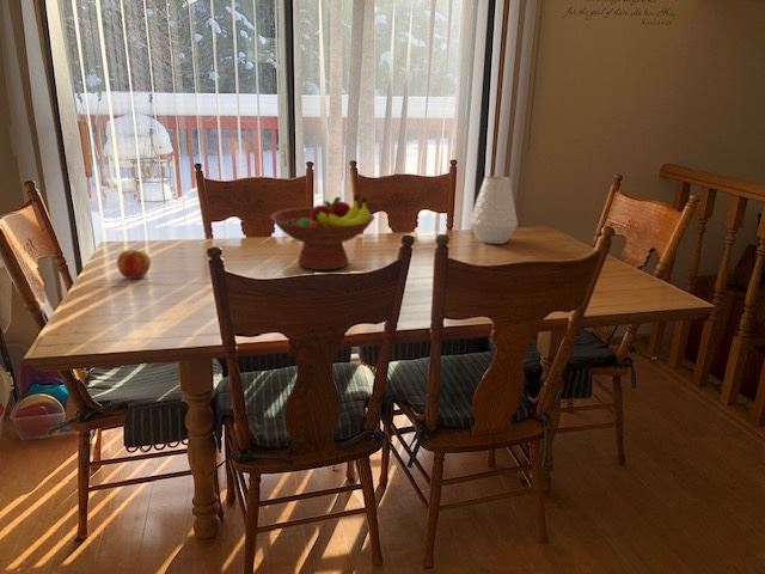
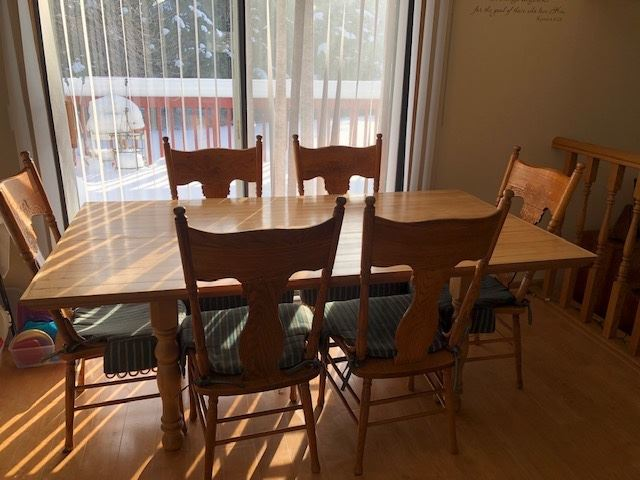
- vase (494, 209)
- fruit bowl (323, 231)
- apple (134, 263)
